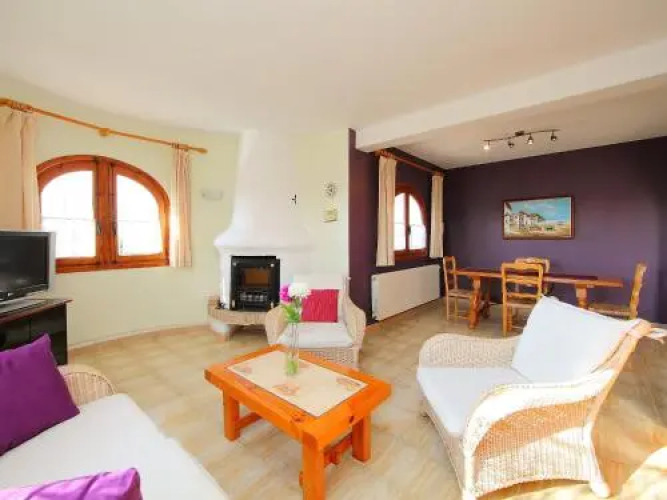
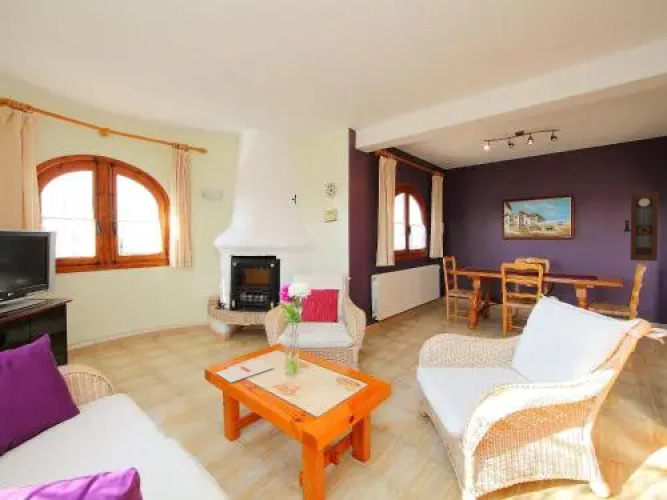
+ pendulum clock (639, 227)
+ magazine (245, 370)
